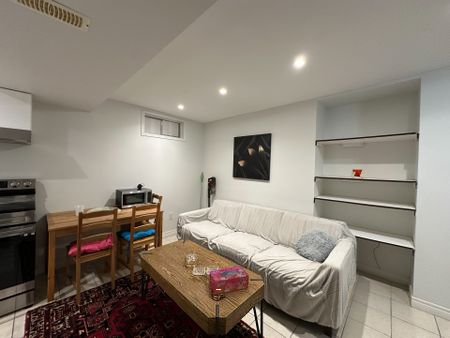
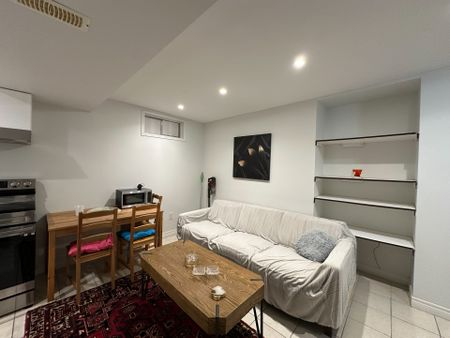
- tissue box (228, 279)
